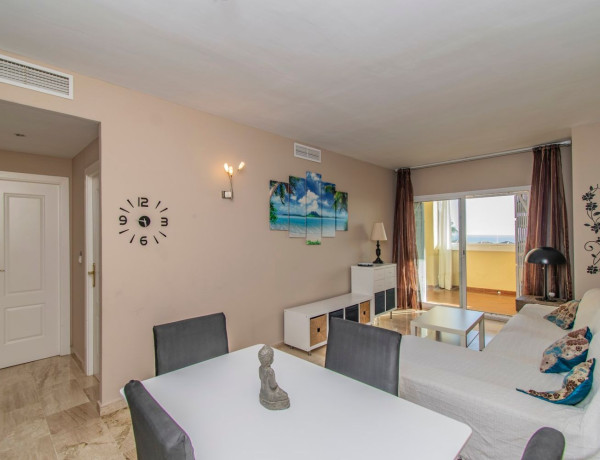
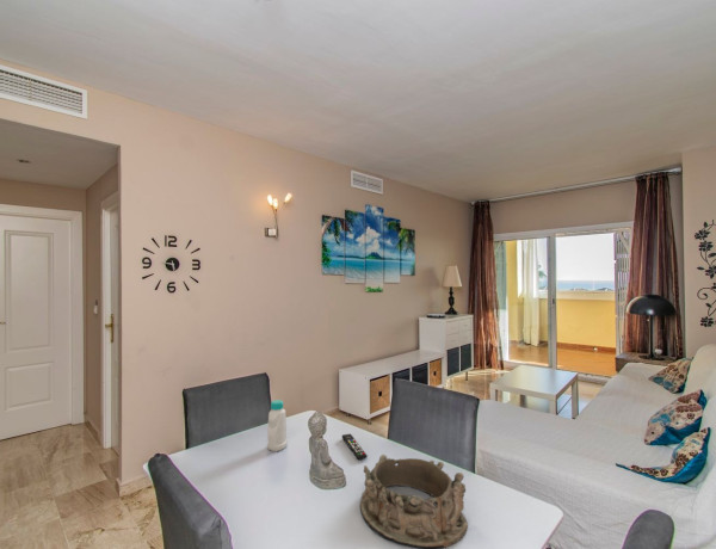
+ remote control (353, 445)
+ bottle (277, 424)
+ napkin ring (412, 495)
